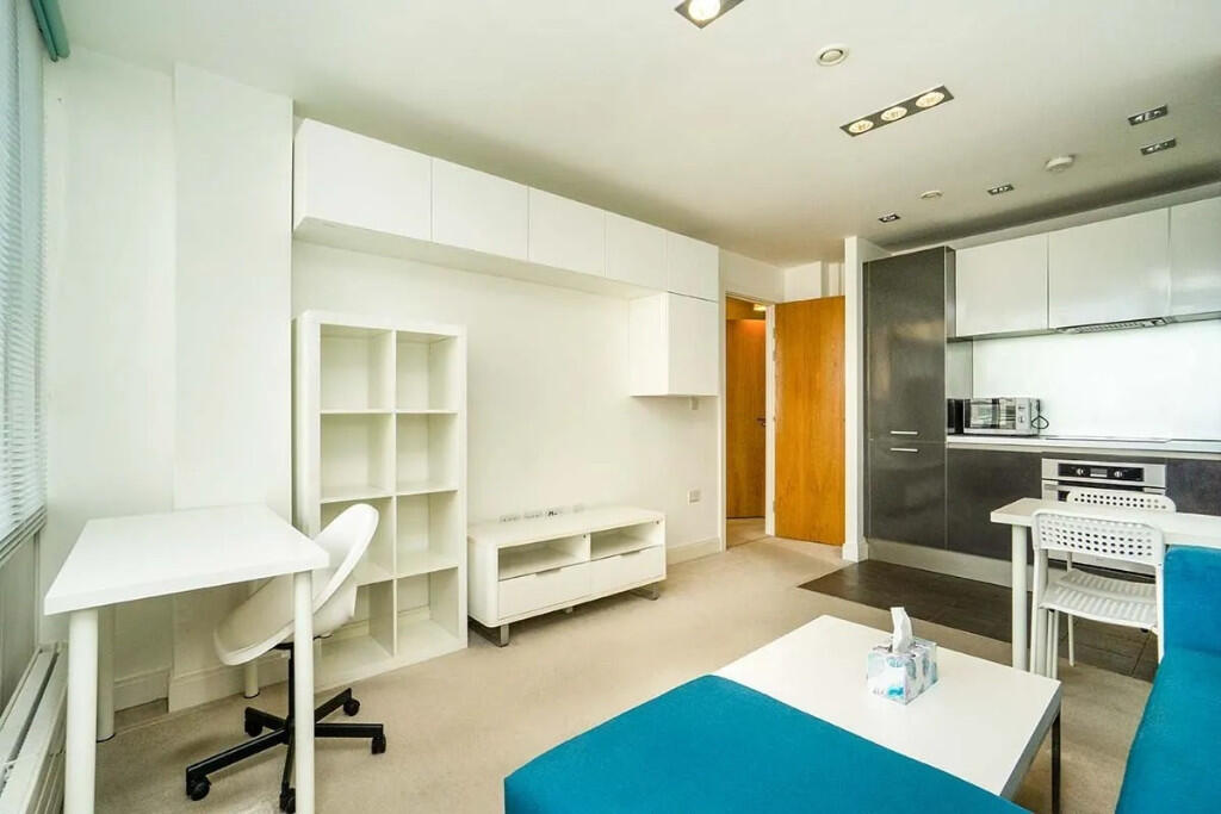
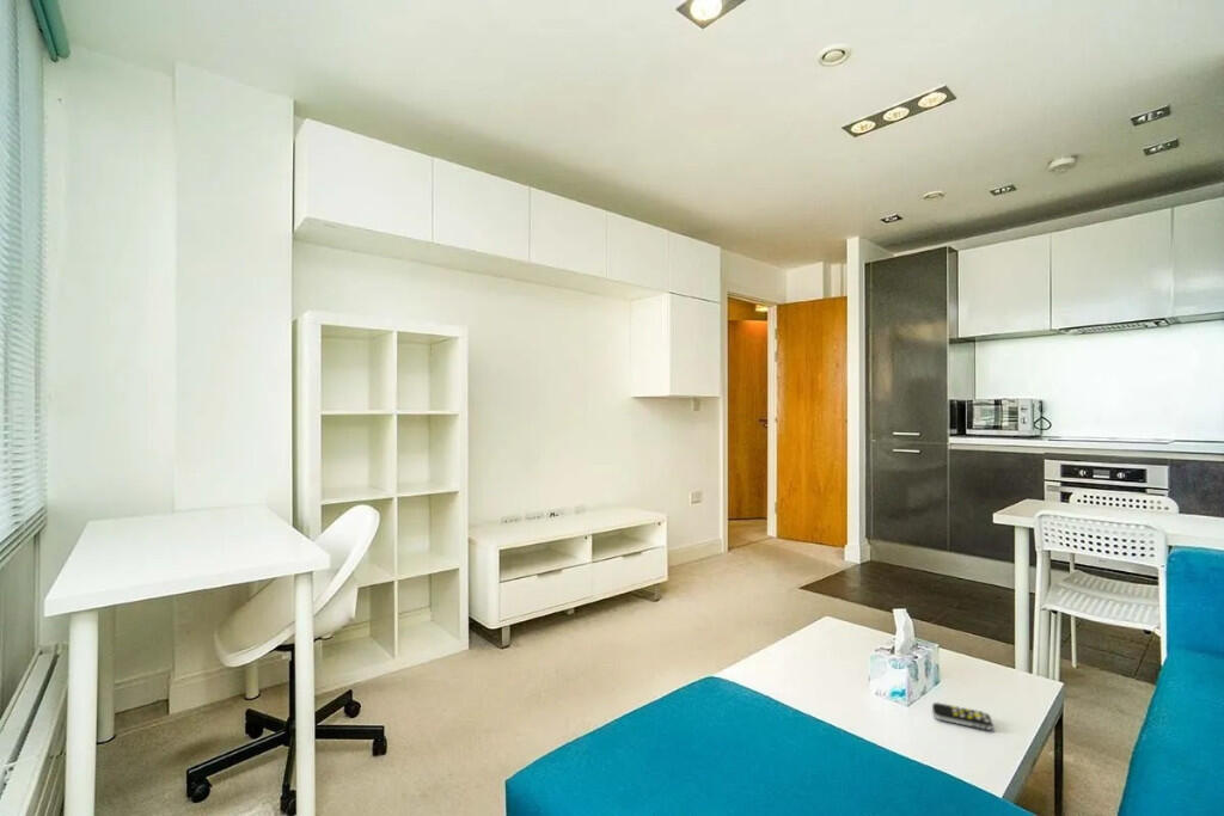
+ remote control (961, 714)
